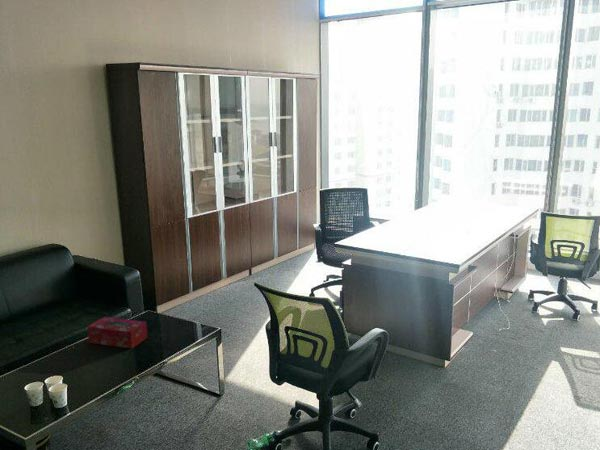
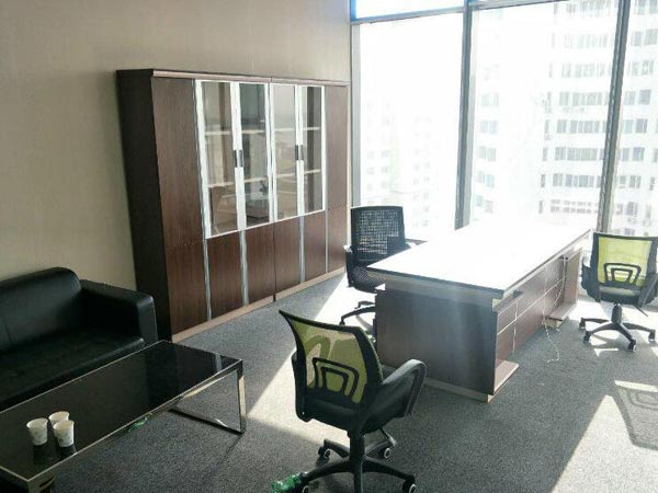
- tissue box (117, 332)
